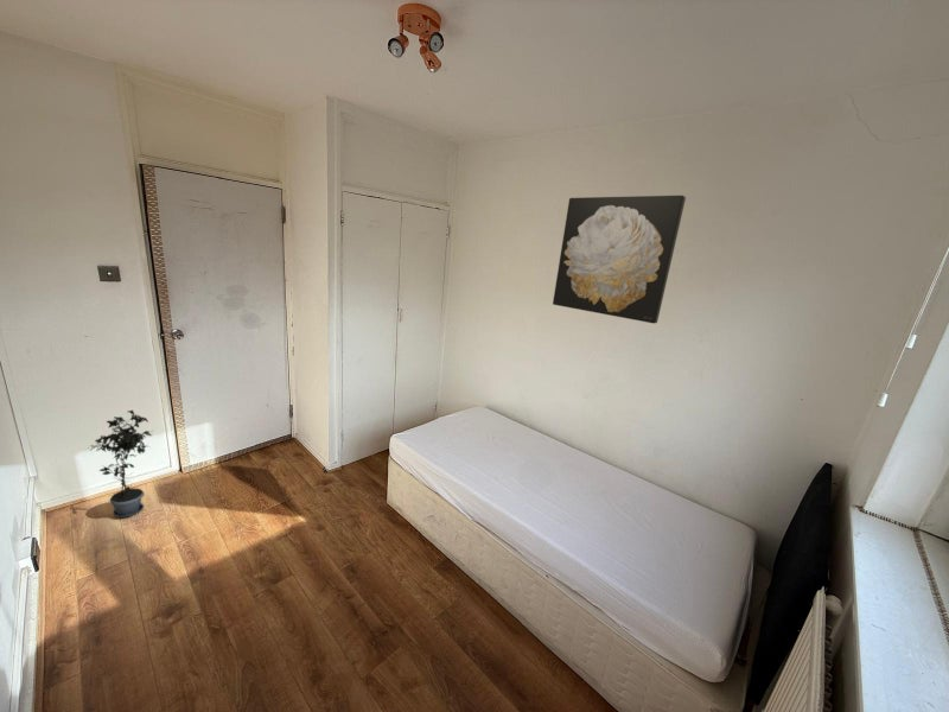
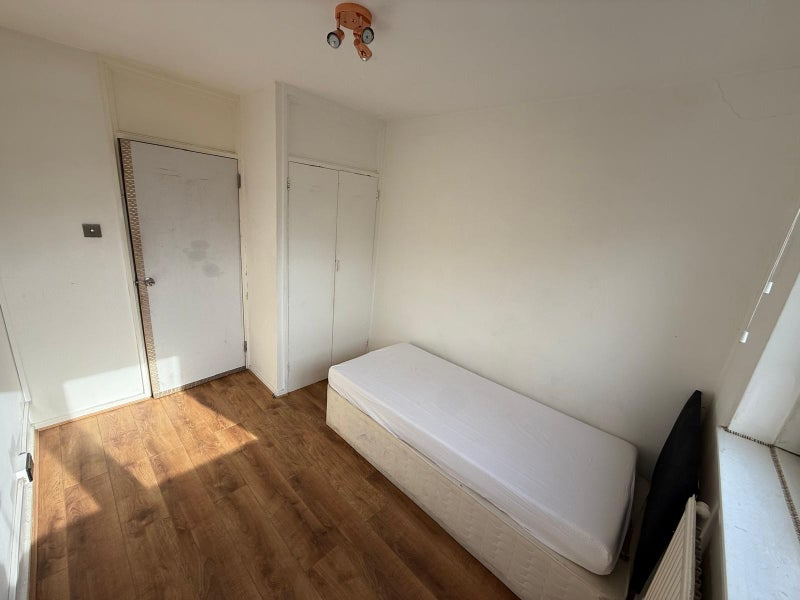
- potted plant (125, 465)
- wall art (611, 256)
